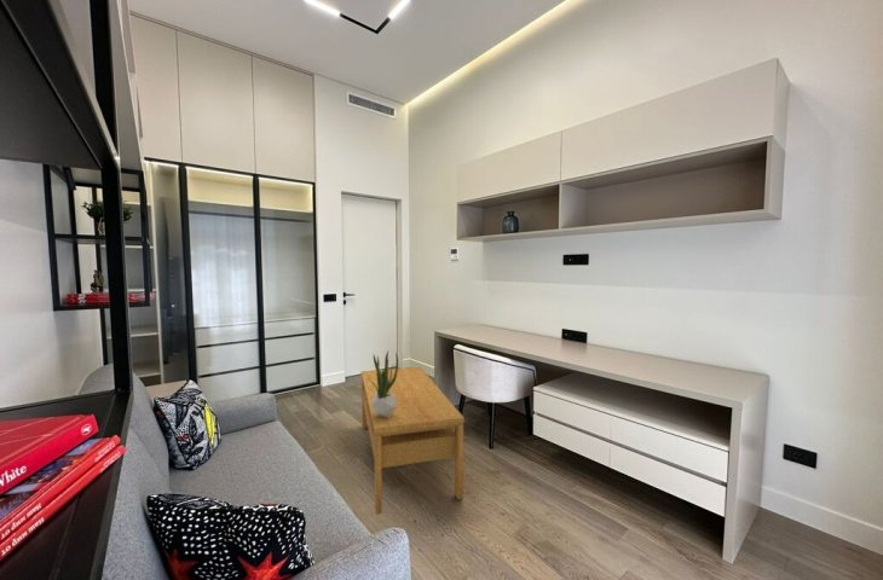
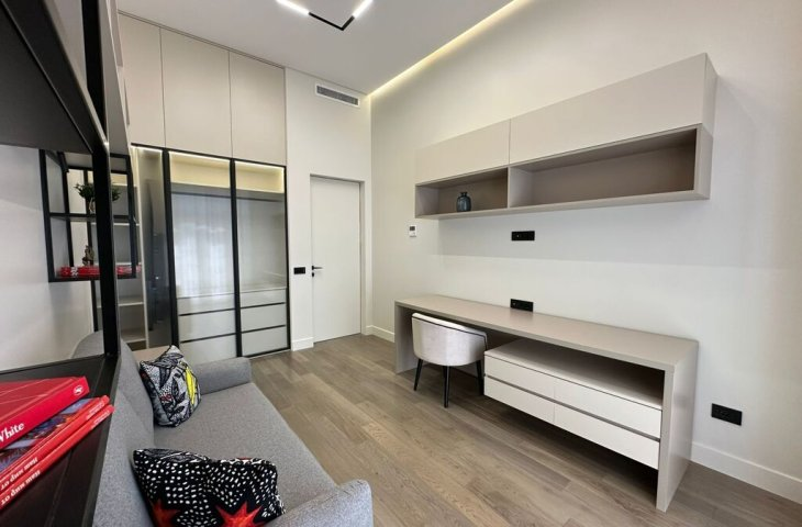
- potted plant (385, 383)
- coffee table (403, 423)
